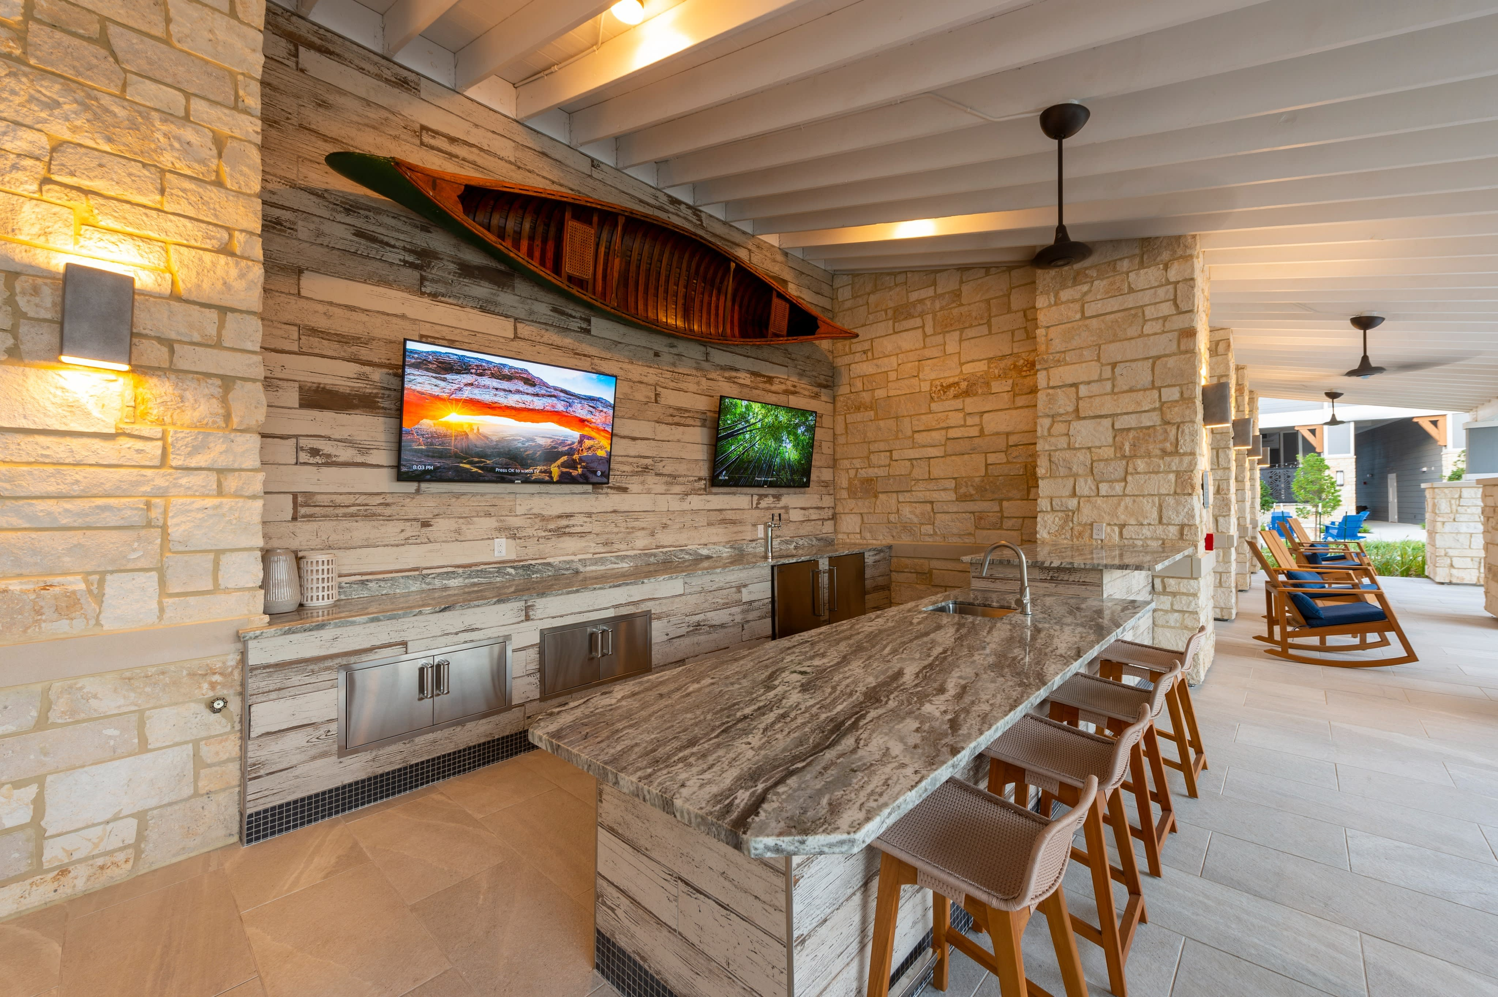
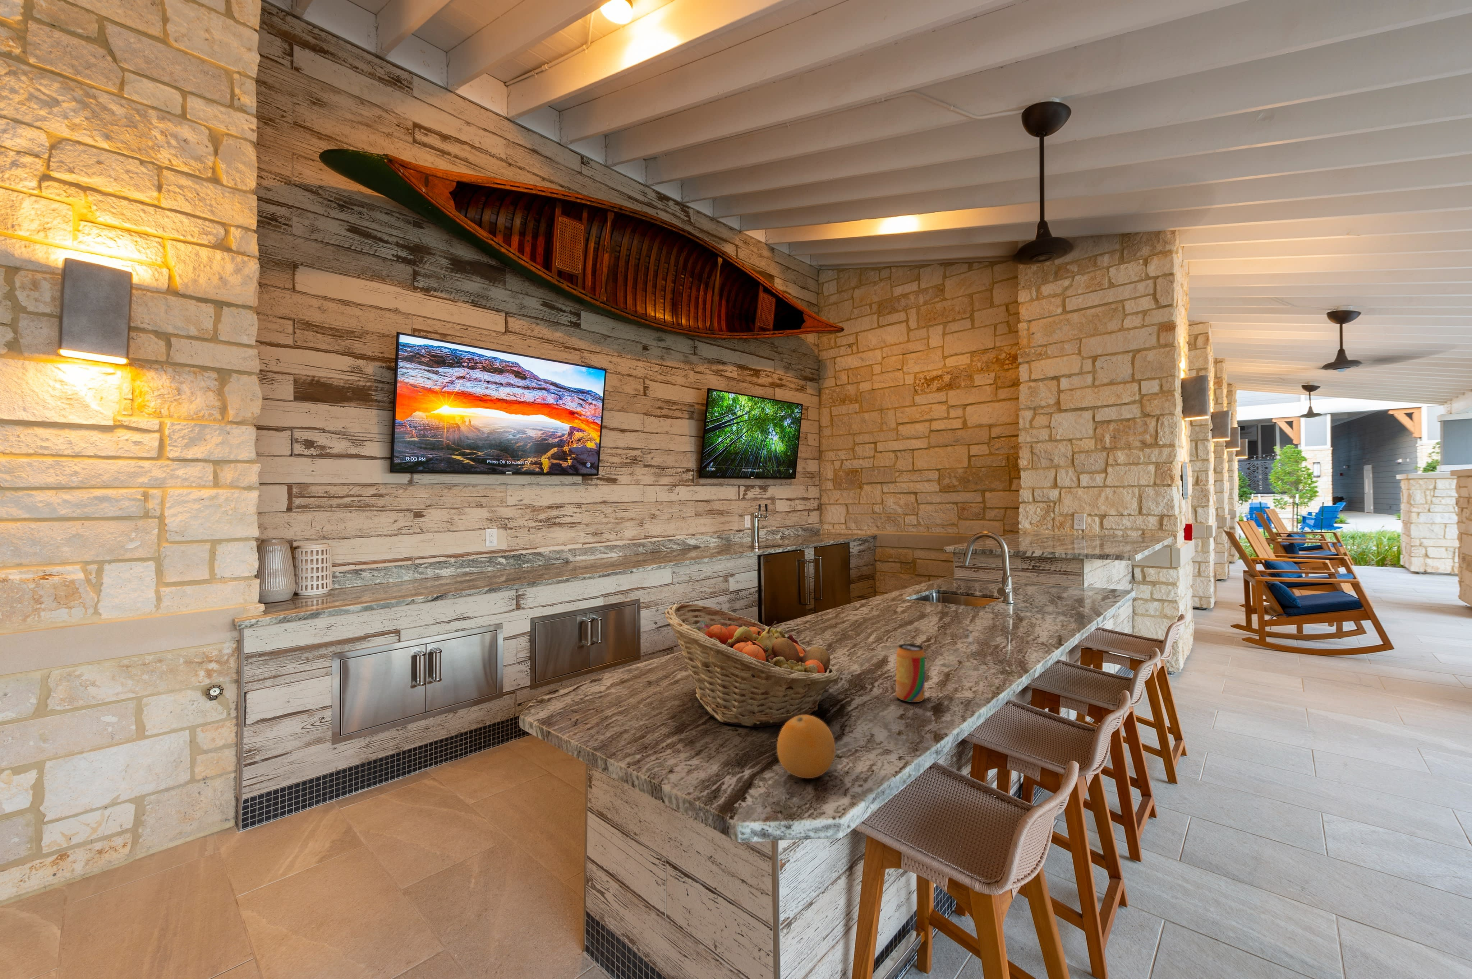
+ fruit (806, 746)
+ beverage can (910, 672)
+ fruit basket (749, 656)
